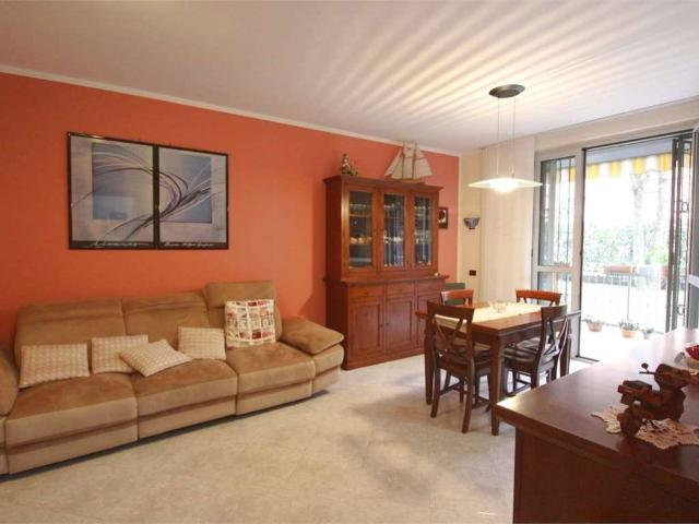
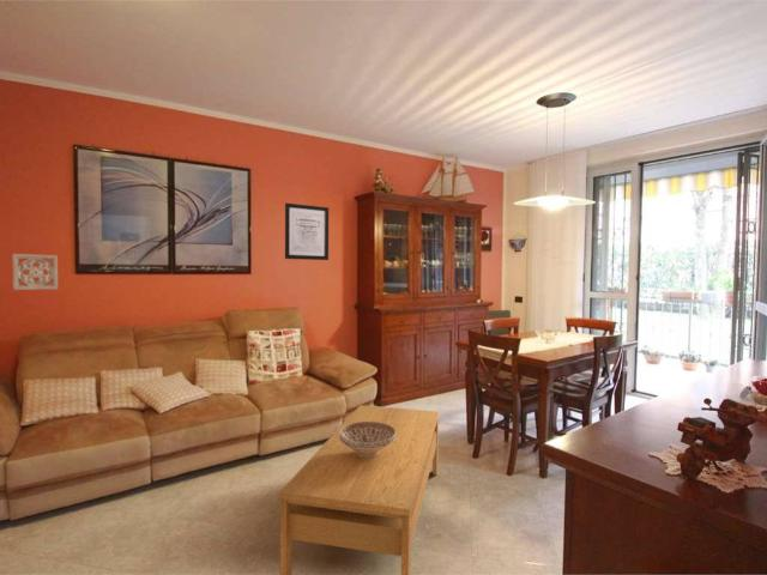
+ coffee table (376, 480)
+ wall art (307, 232)
+ decorative bowl (367, 441)
+ wall ornament (35, 271)
